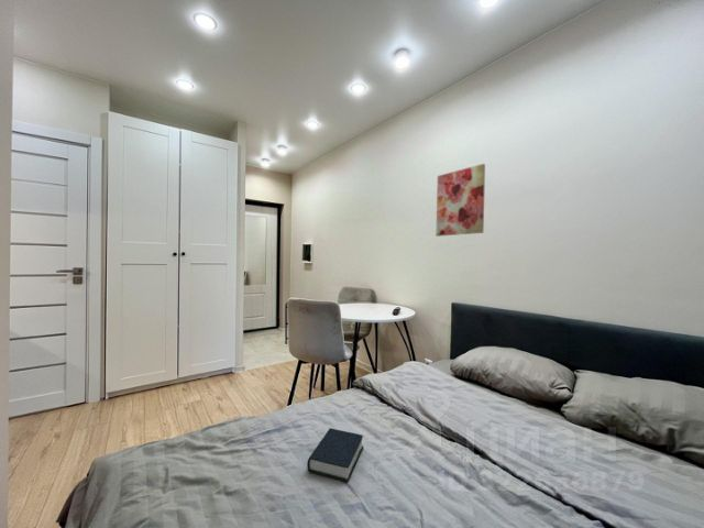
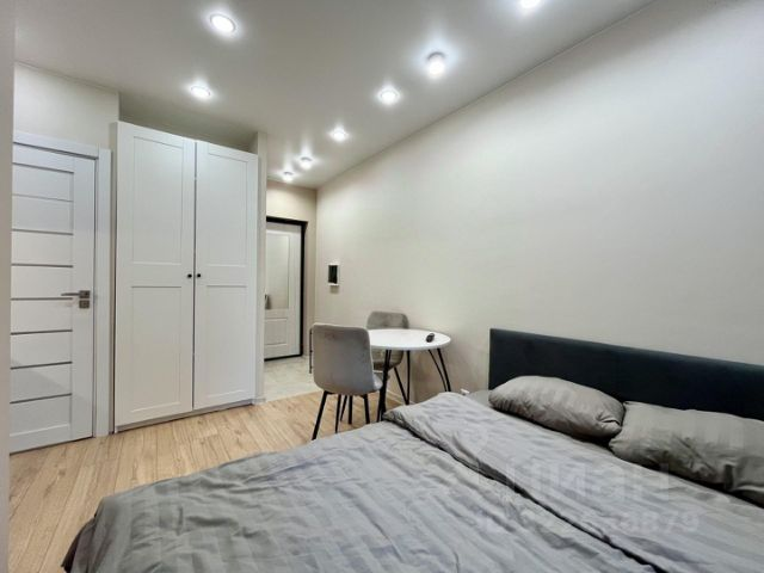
- wall art (459, 202)
- book (337, 451)
